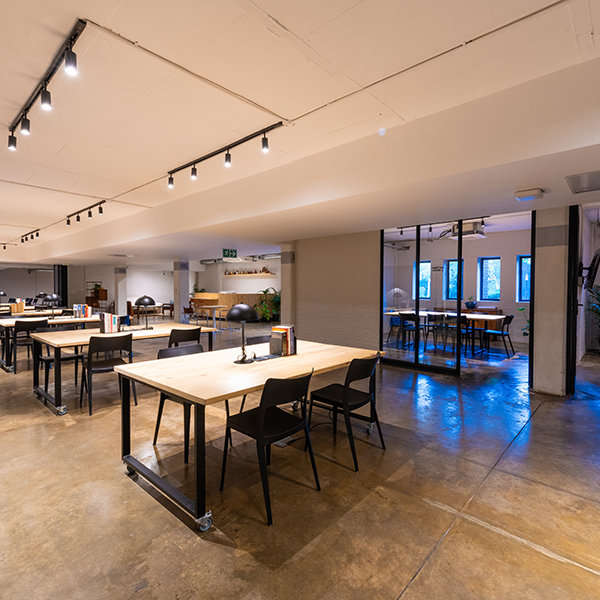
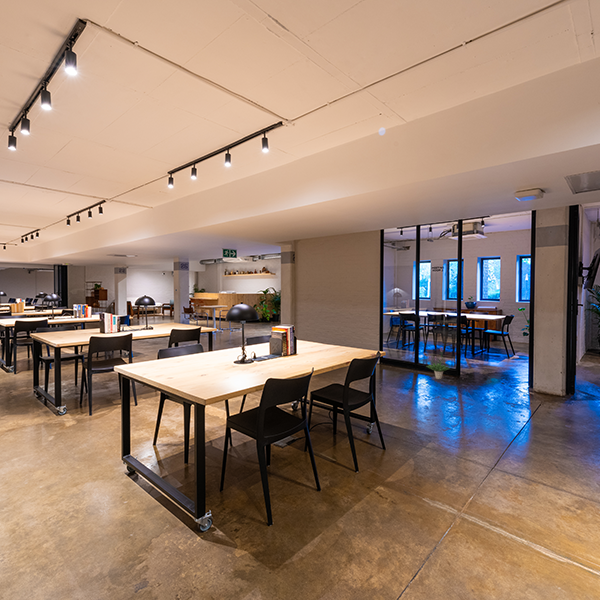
+ potted plant (438, 363)
